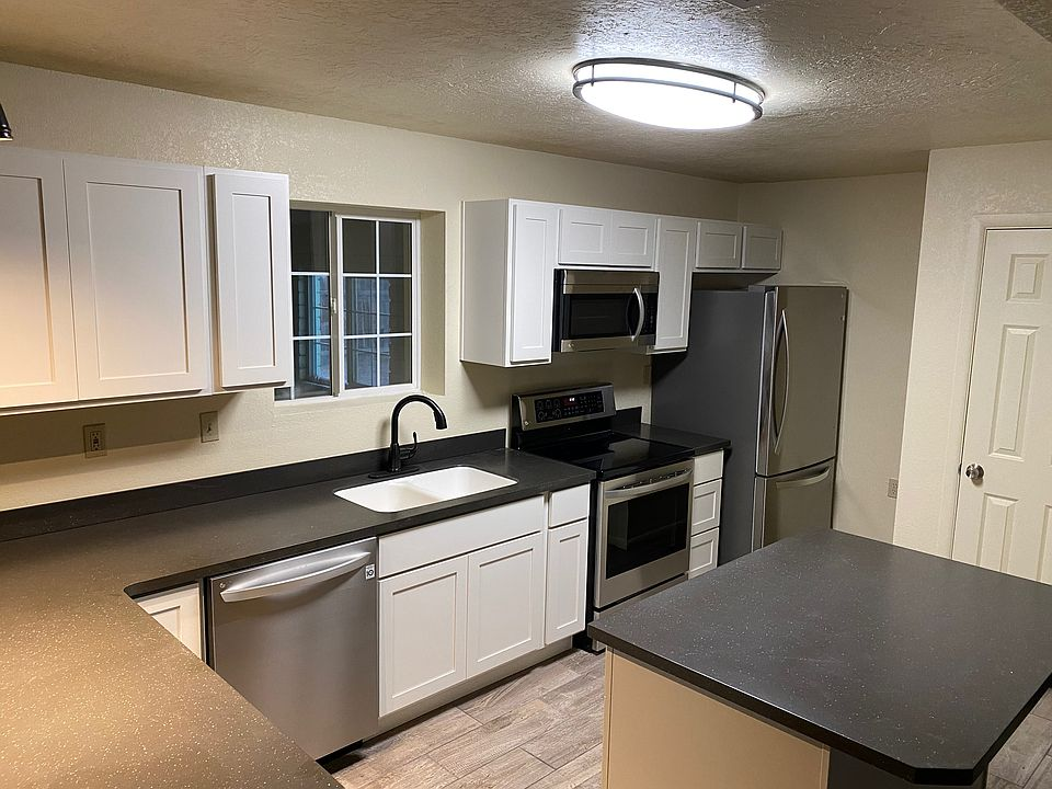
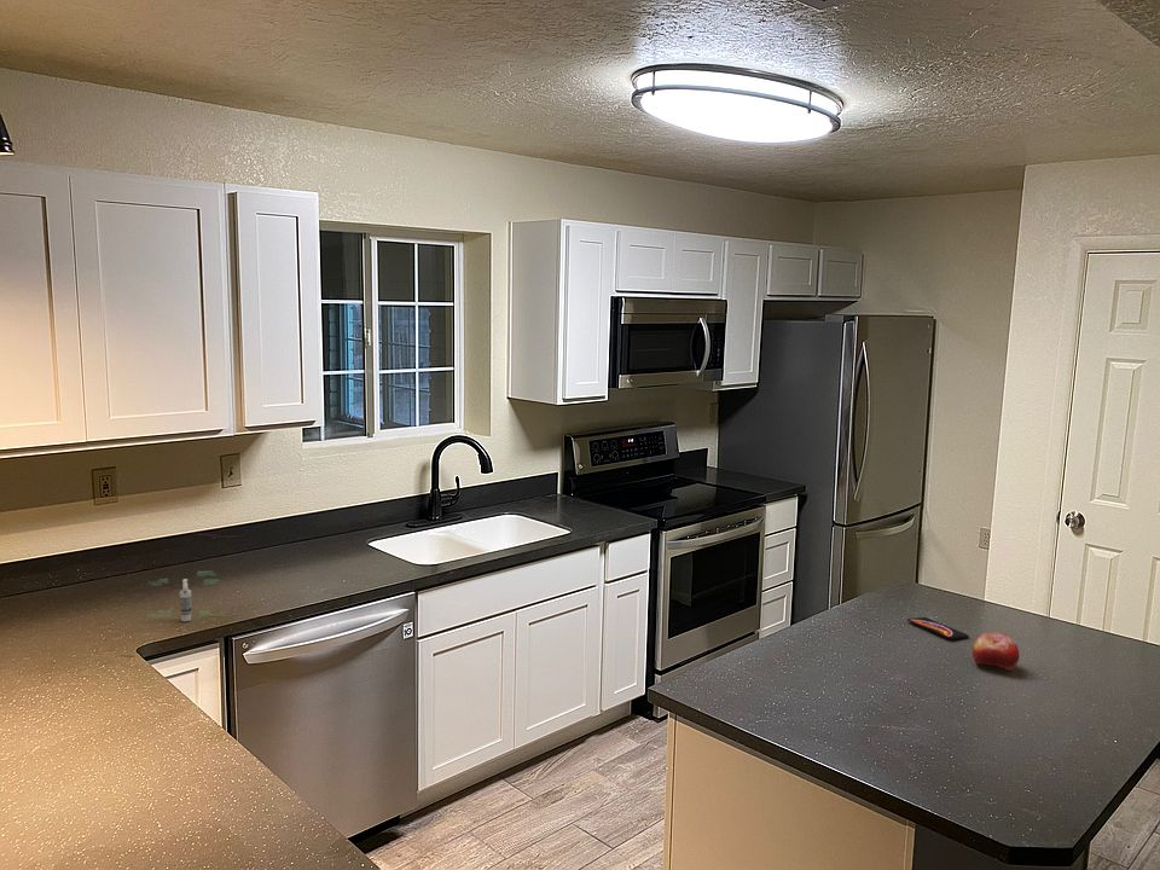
+ smartphone (936, 627)
+ bottle (184, 596)
+ fruit (996, 650)
